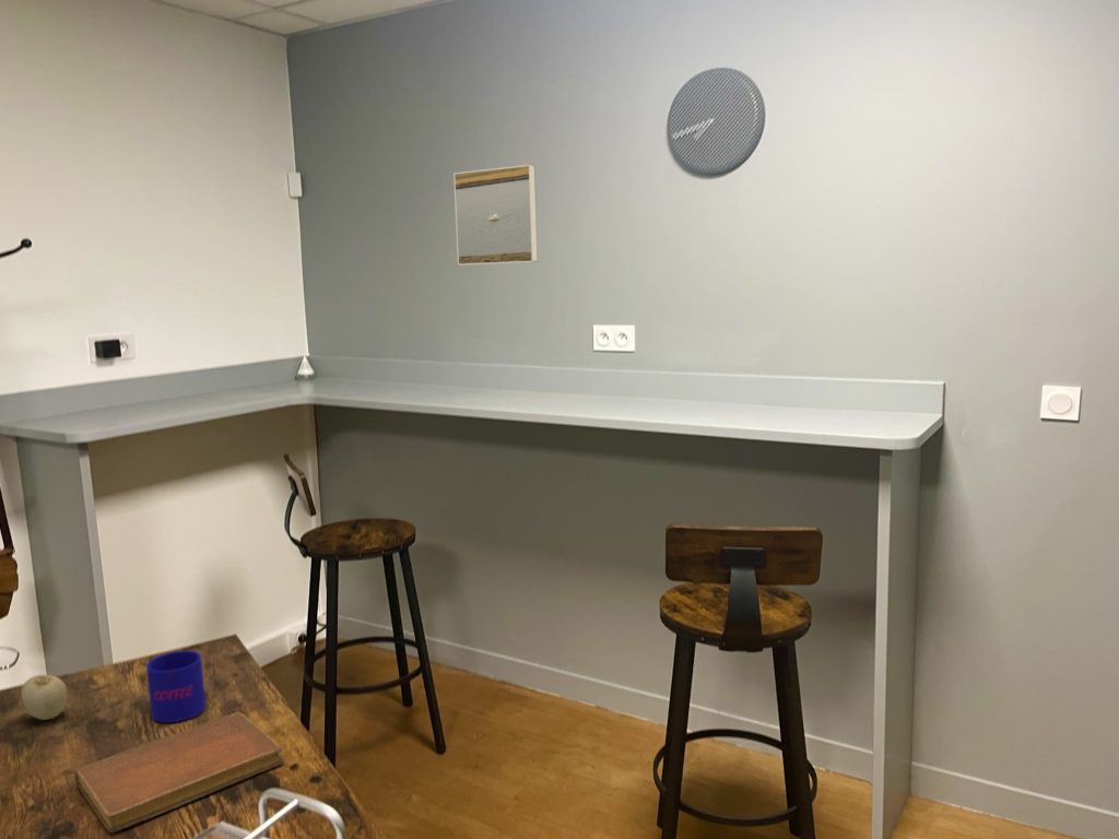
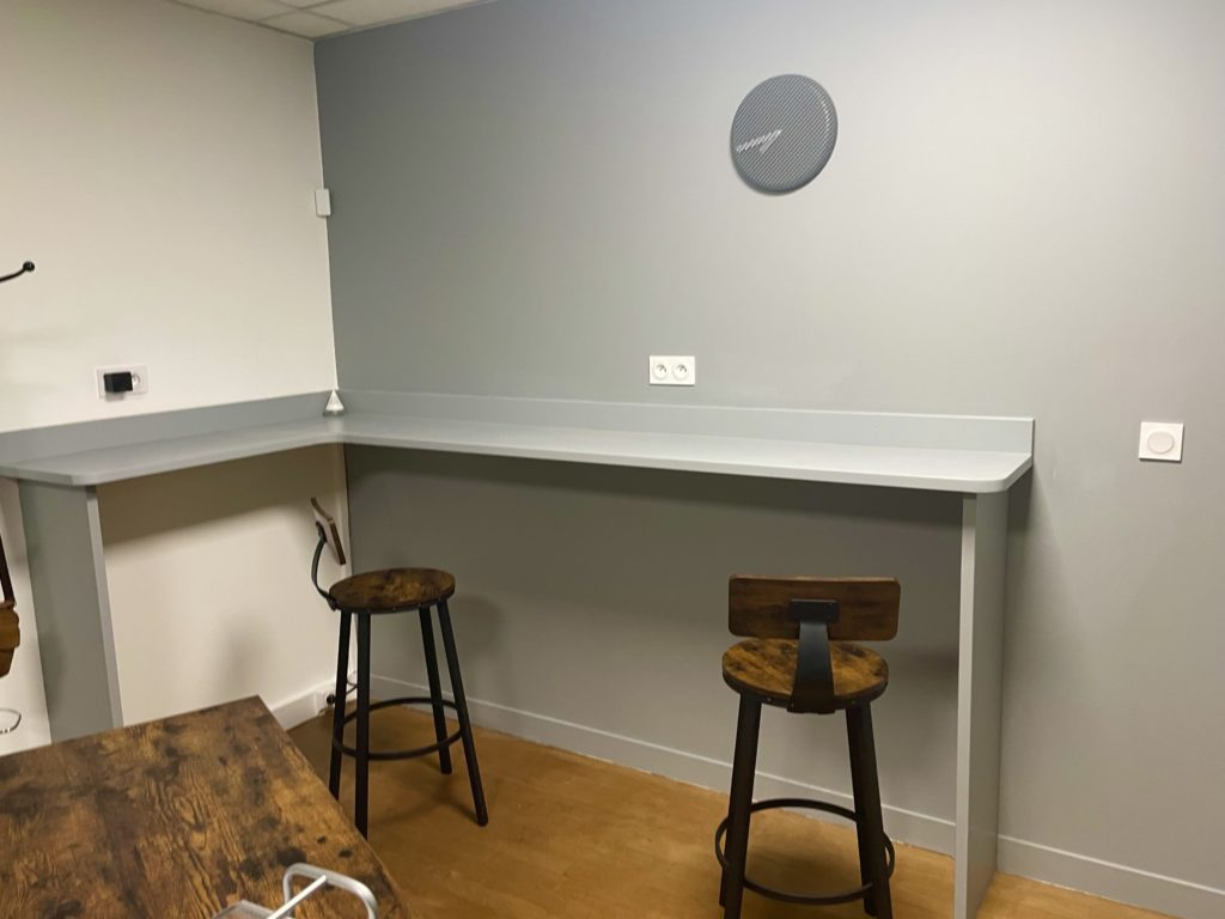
- fruit (44, 696)
- mug (177, 681)
- notebook (180, 765)
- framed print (495, 216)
